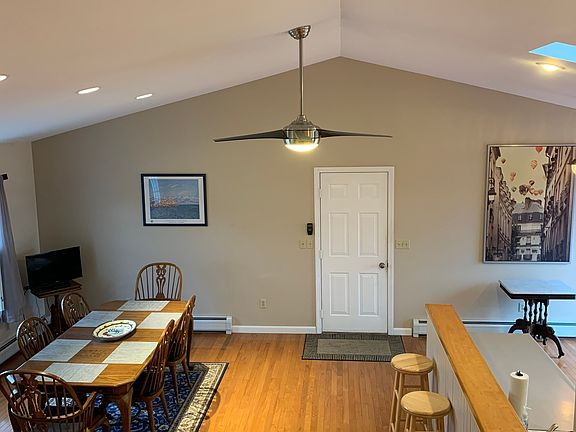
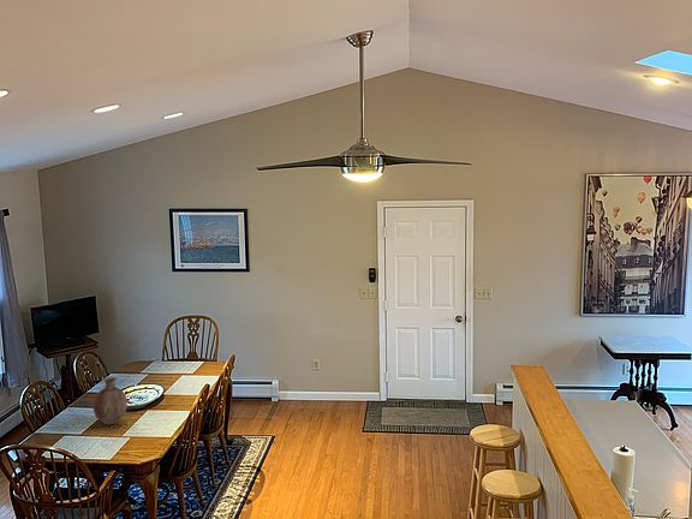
+ vase (109, 400)
